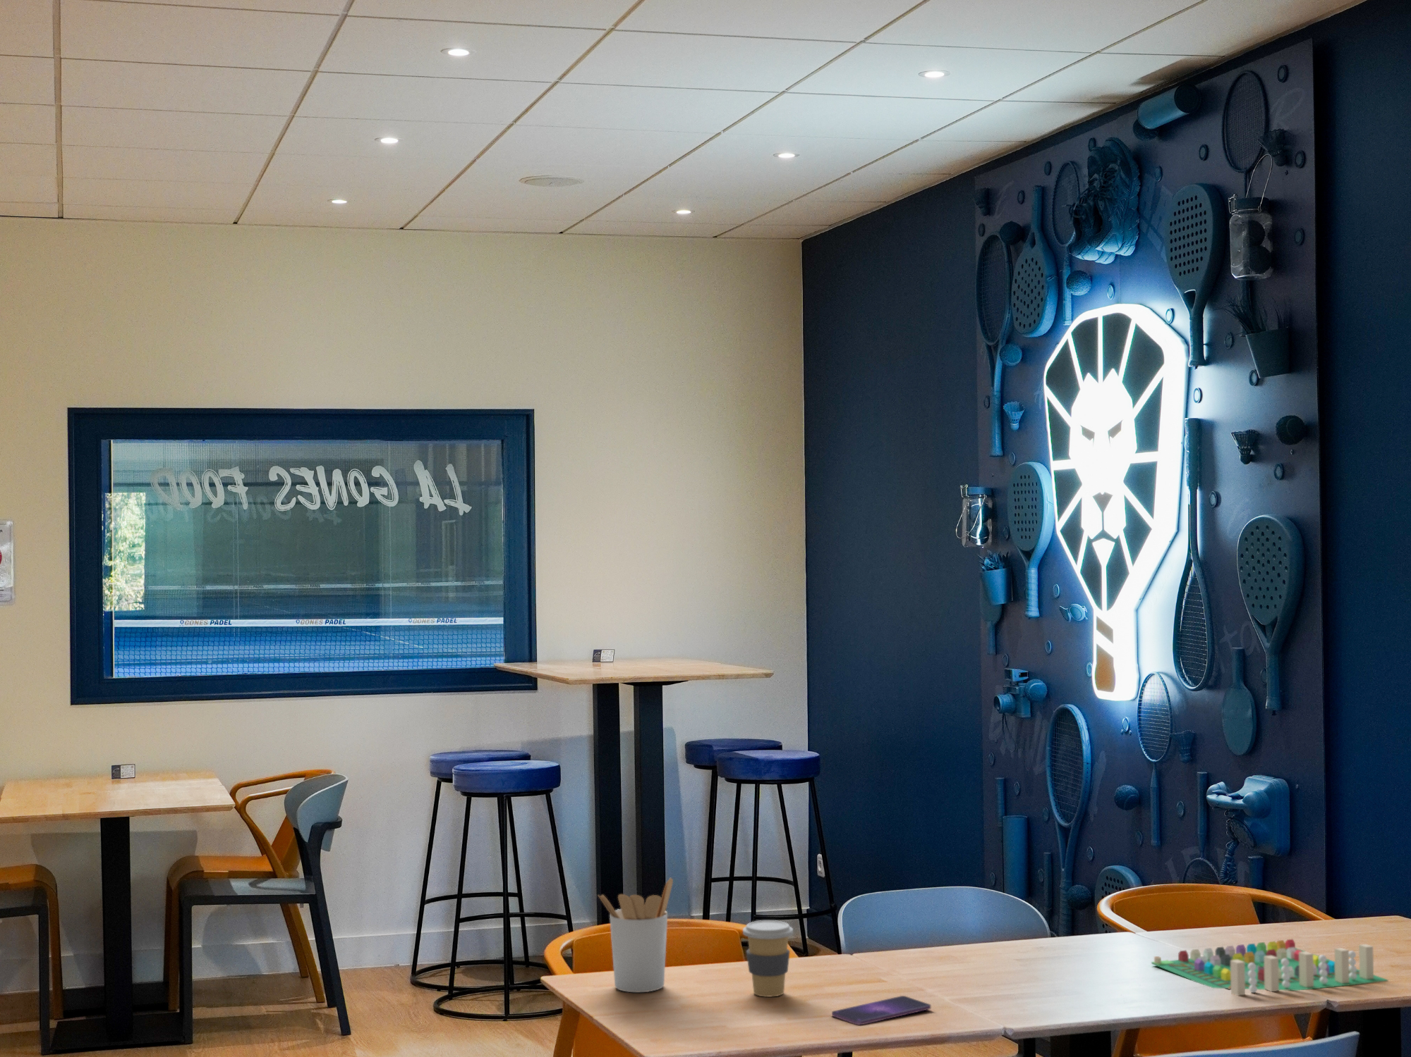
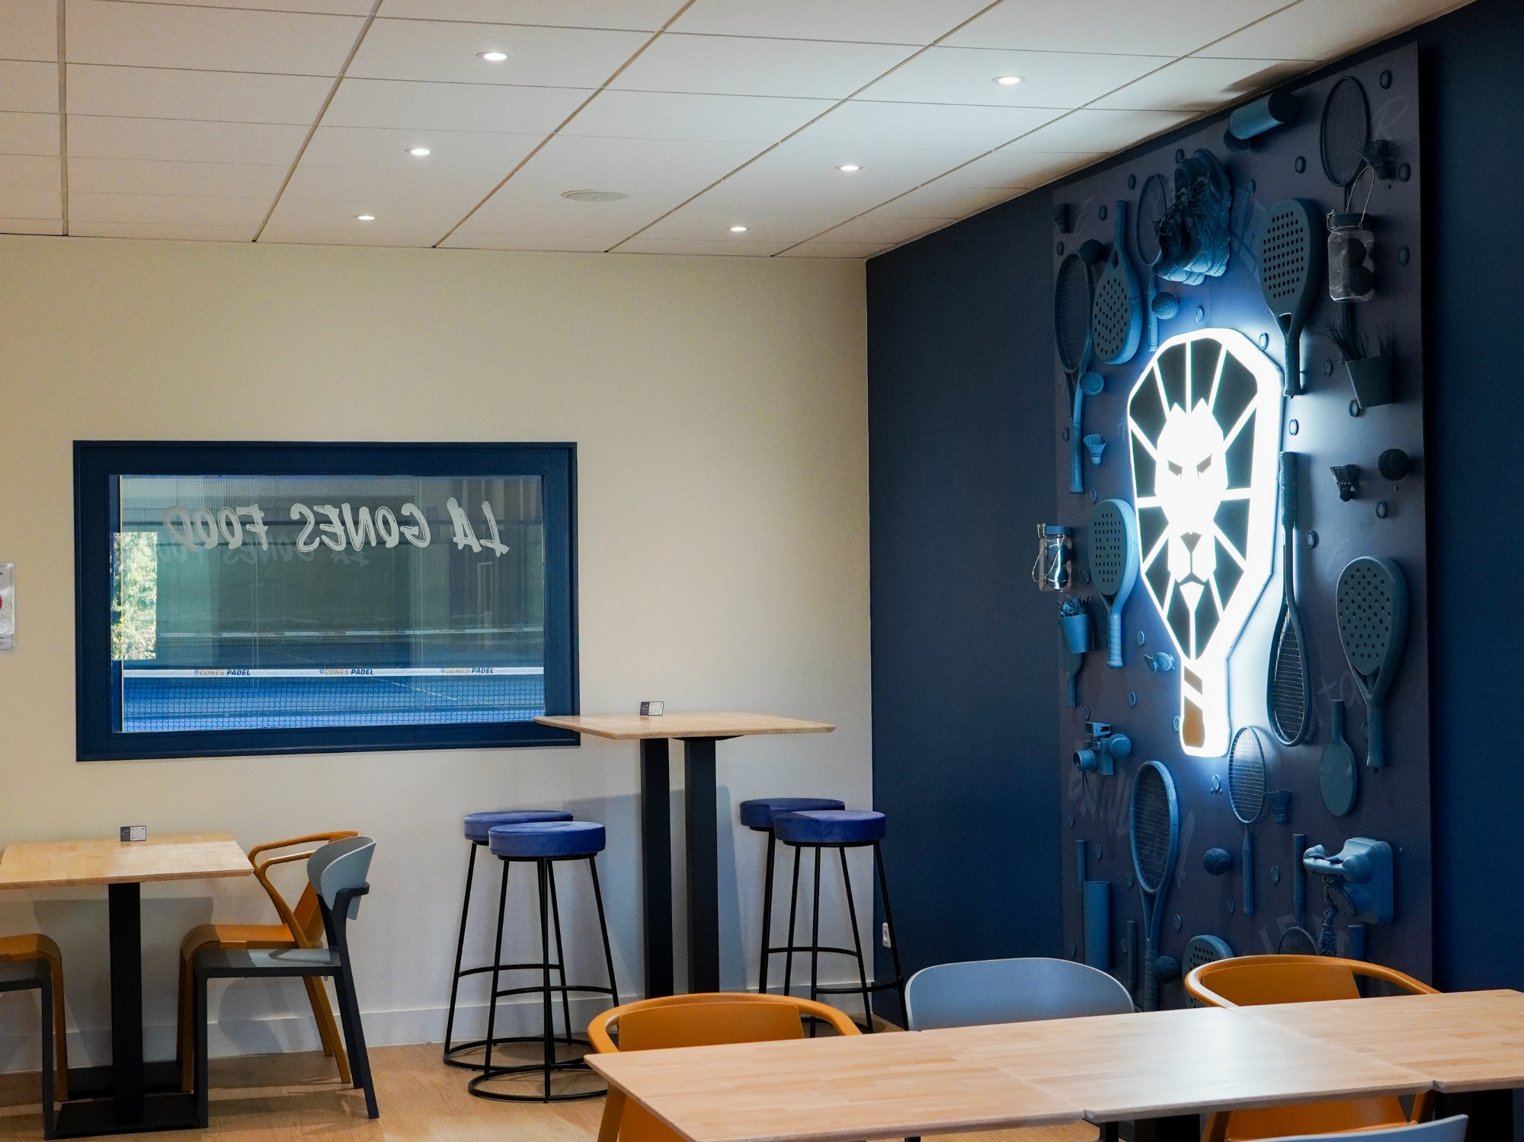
- smartphone (881, 1009)
- coffee cup (768, 958)
- board game (1267, 956)
- utensil holder (639, 935)
